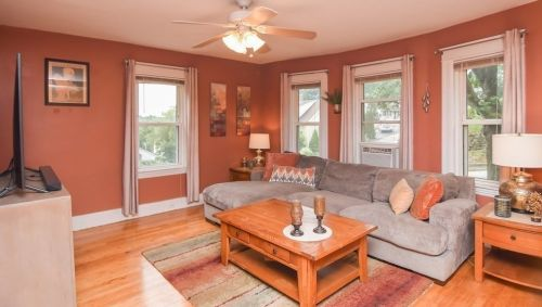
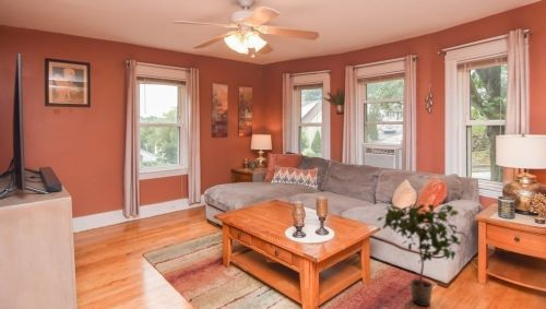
+ potted plant (417, 250)
